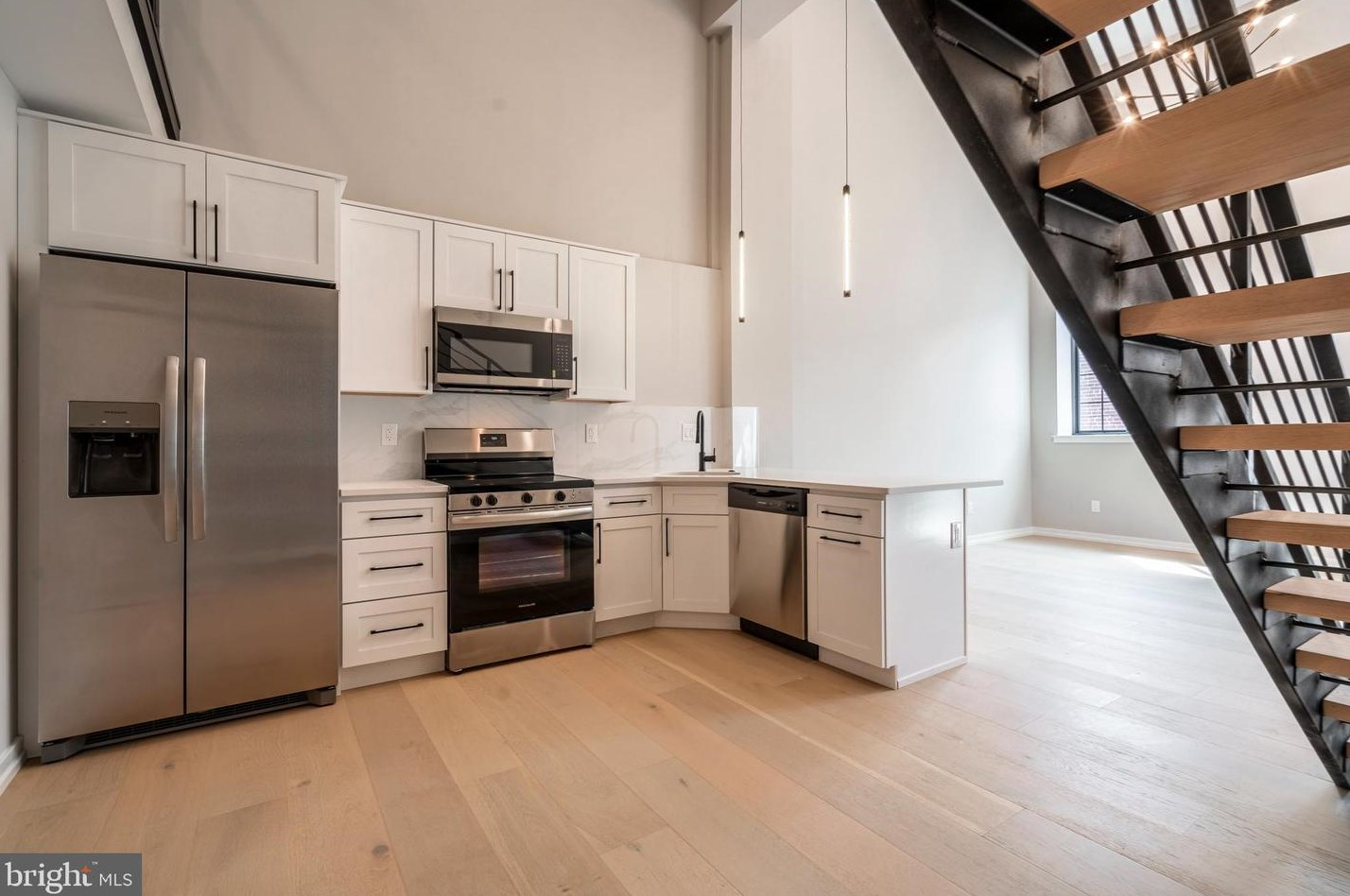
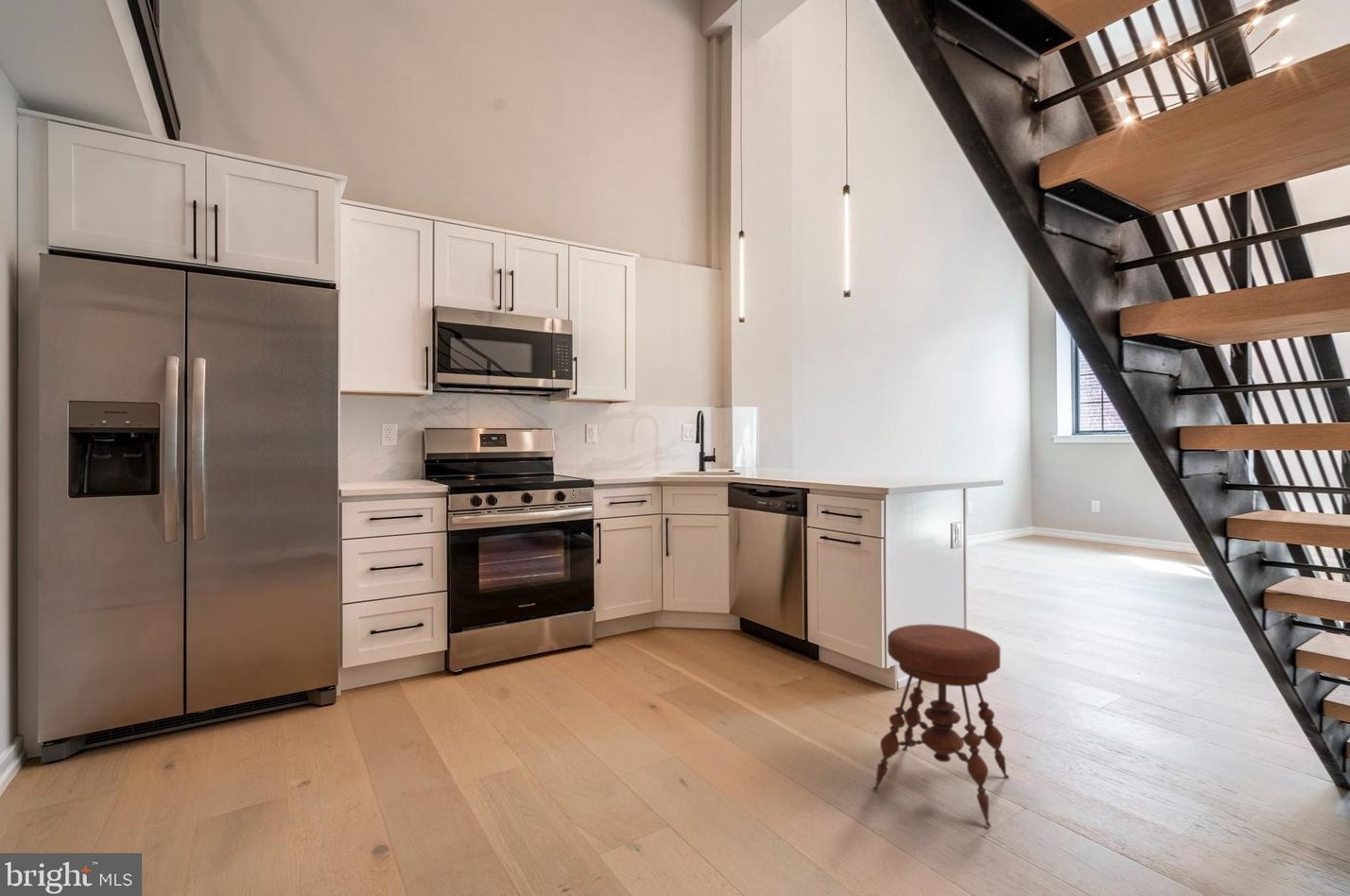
+ stool (942, 708)
